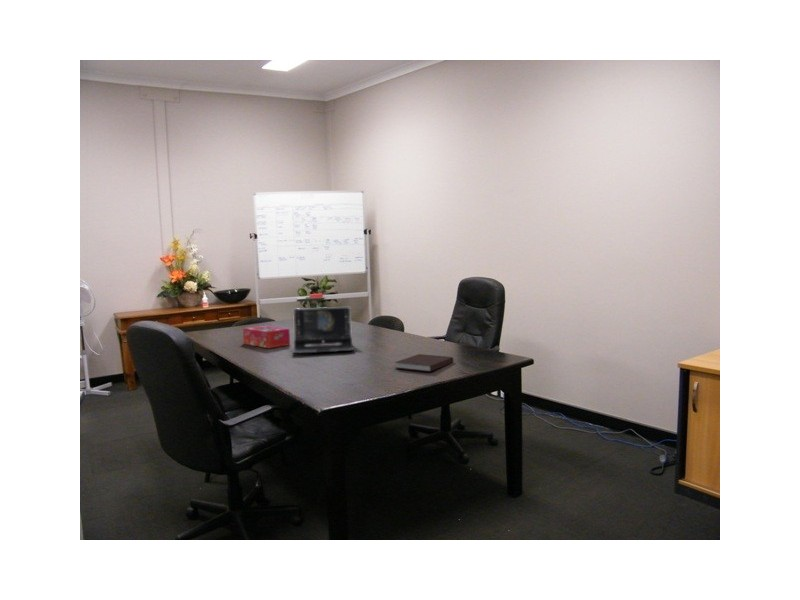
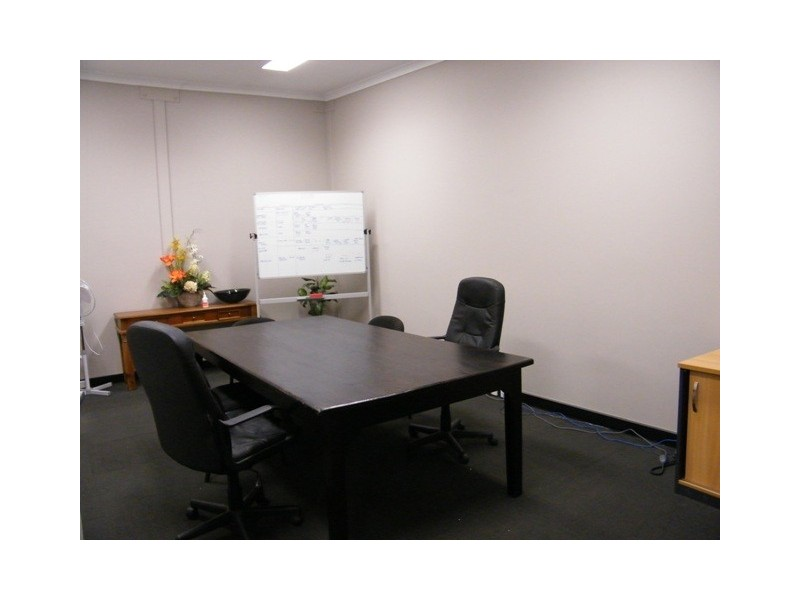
- laptop (322, 329)
- tissue box (266, 336)
- notebook (424, 362)
